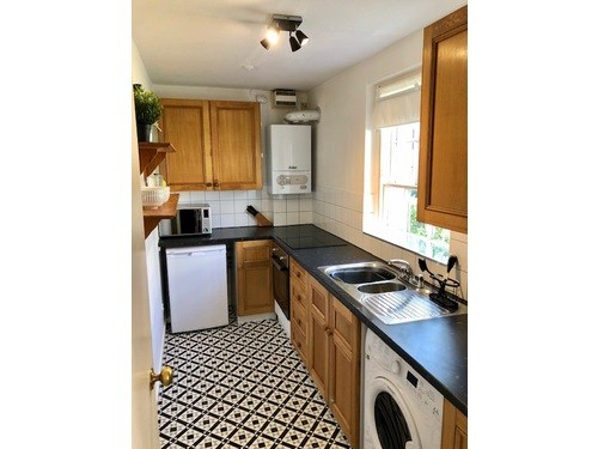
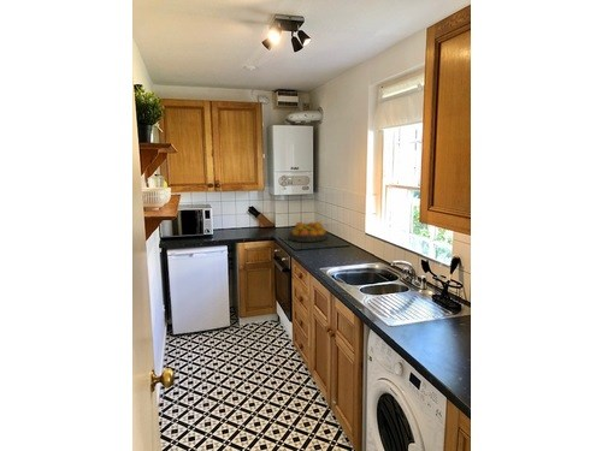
+ fruit bowl (307, 230)
